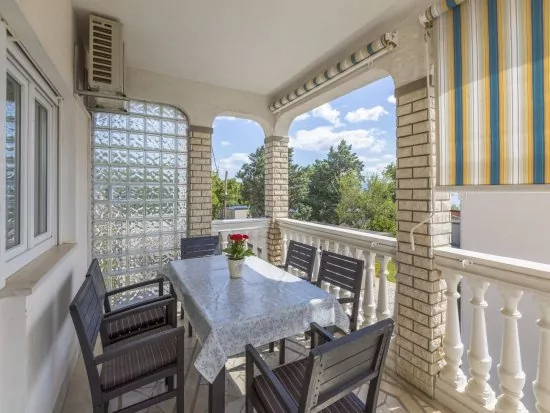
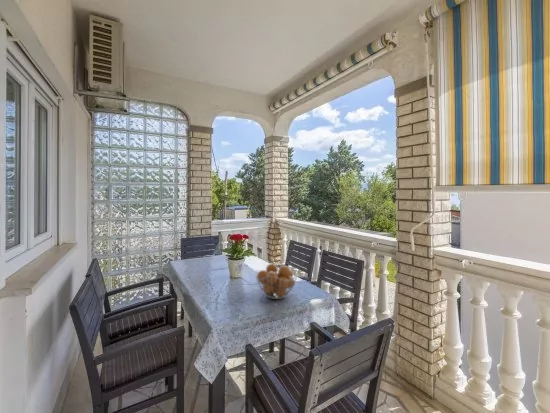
+ fruit basket (276, 280)
